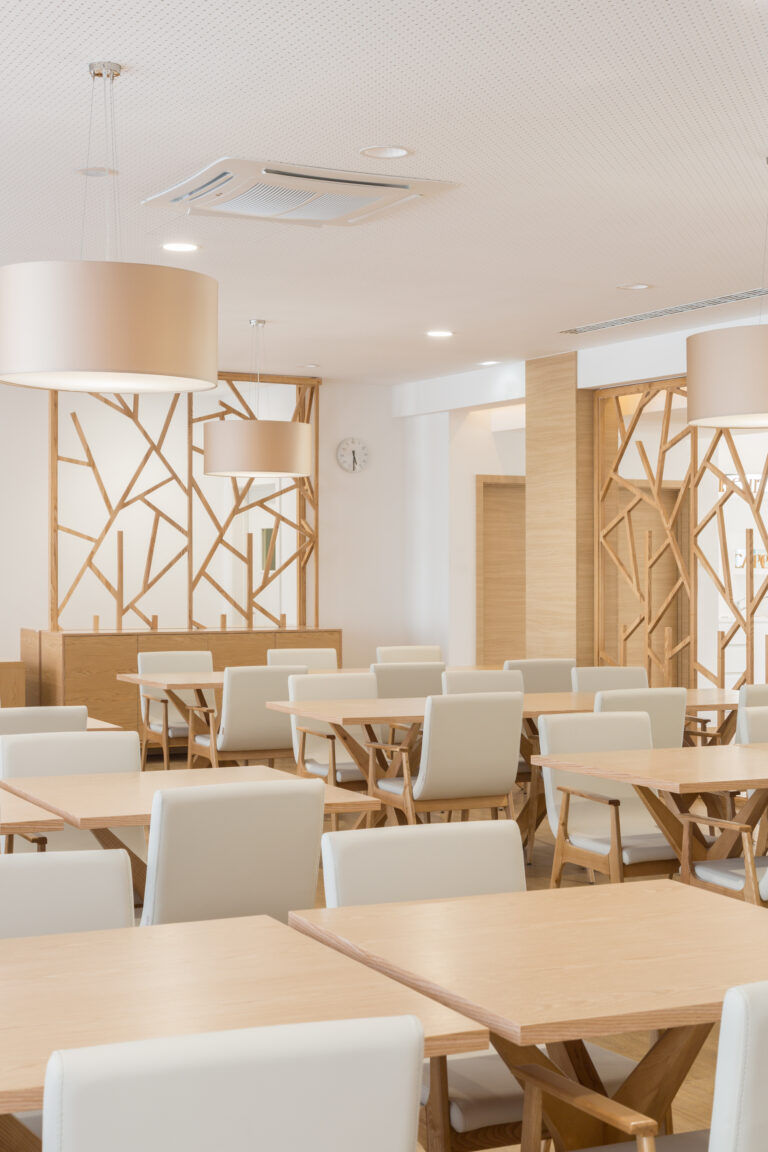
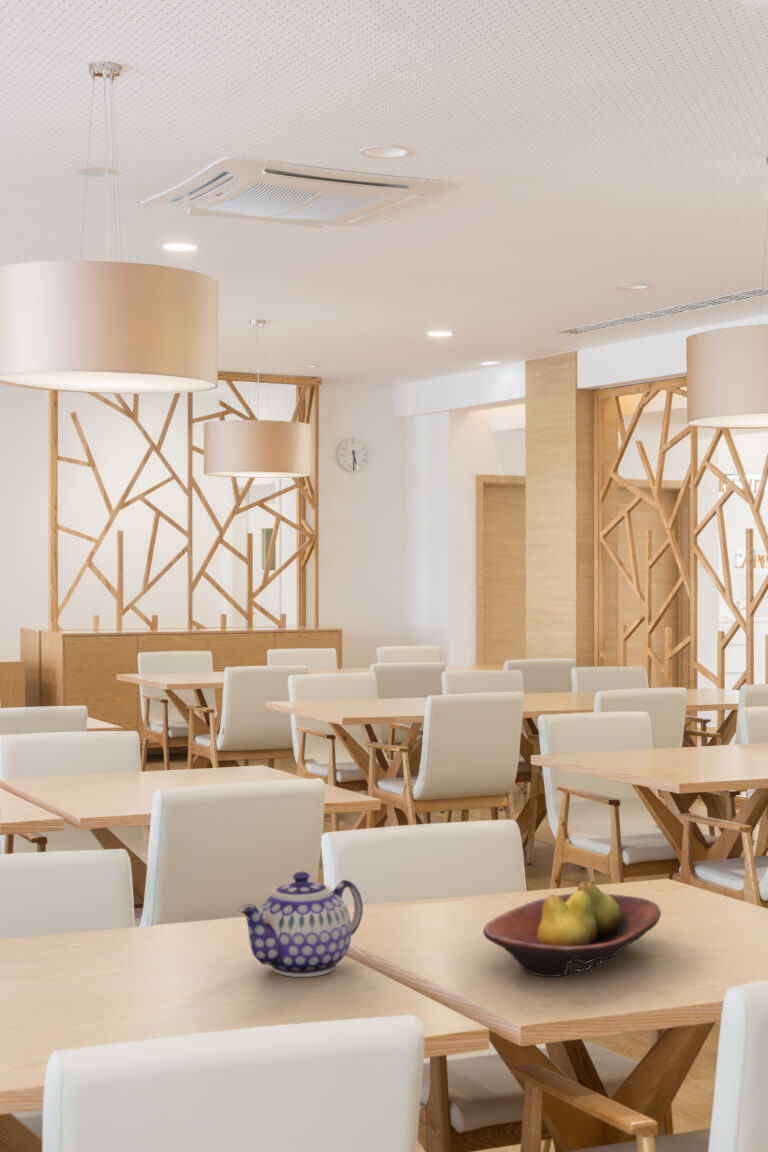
+ fruit bowl (574, 922)
+ teapot (302, 920)
